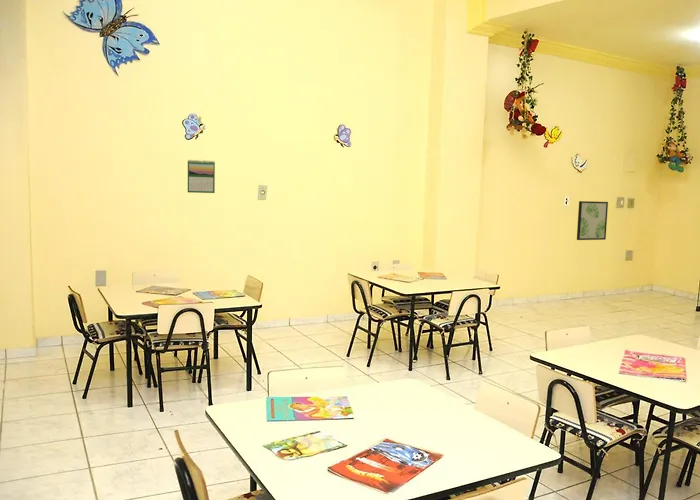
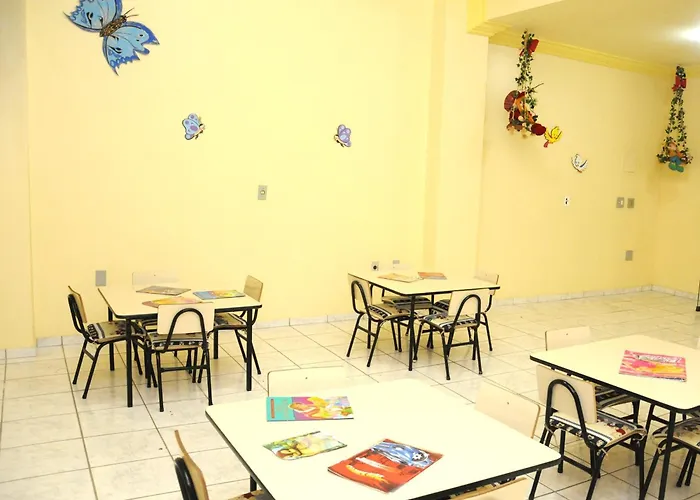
- calendar (201, 176)
- wall art (592, 220)
